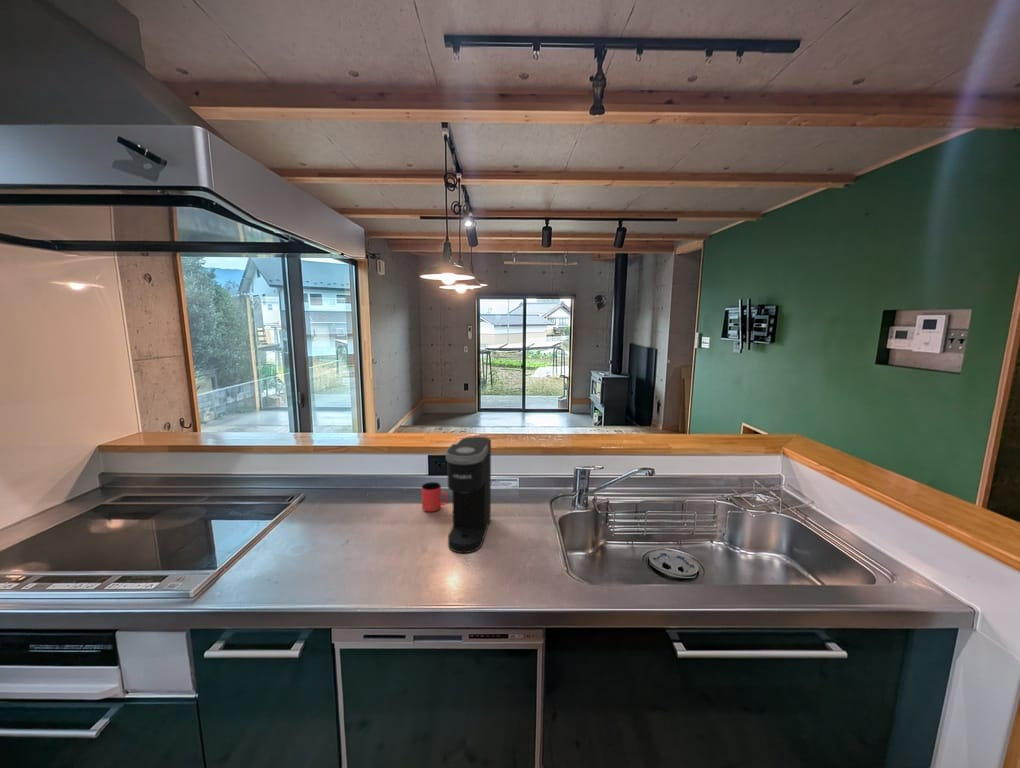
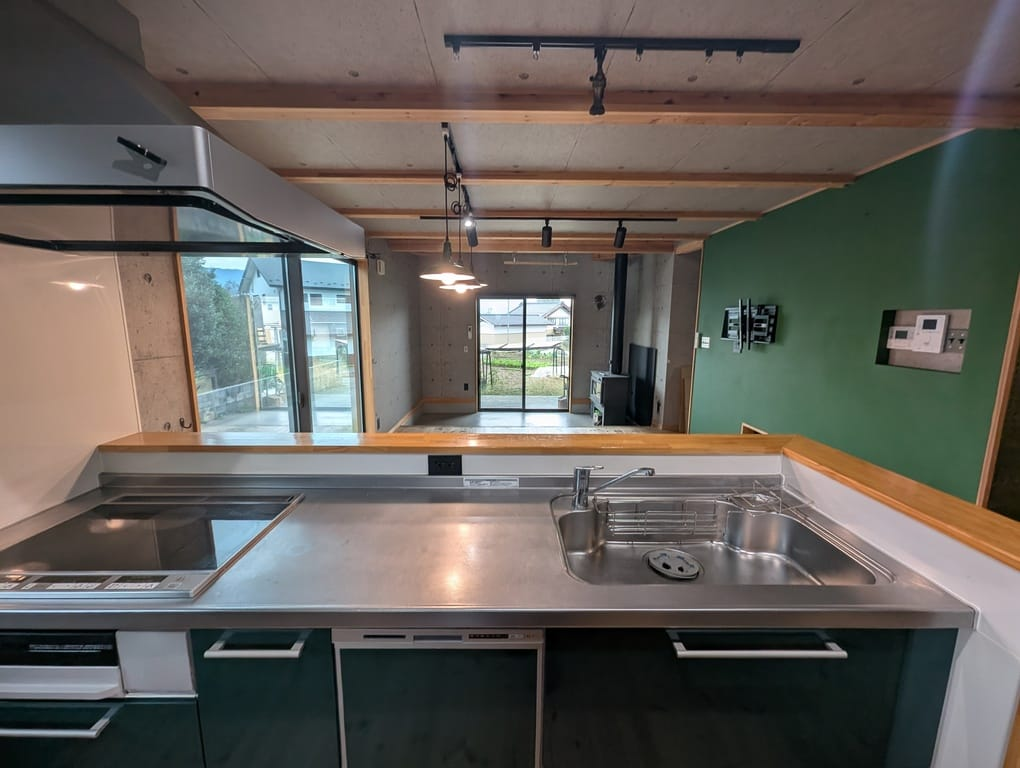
- cup (435, 497)
- coffee maker (470, 488)
